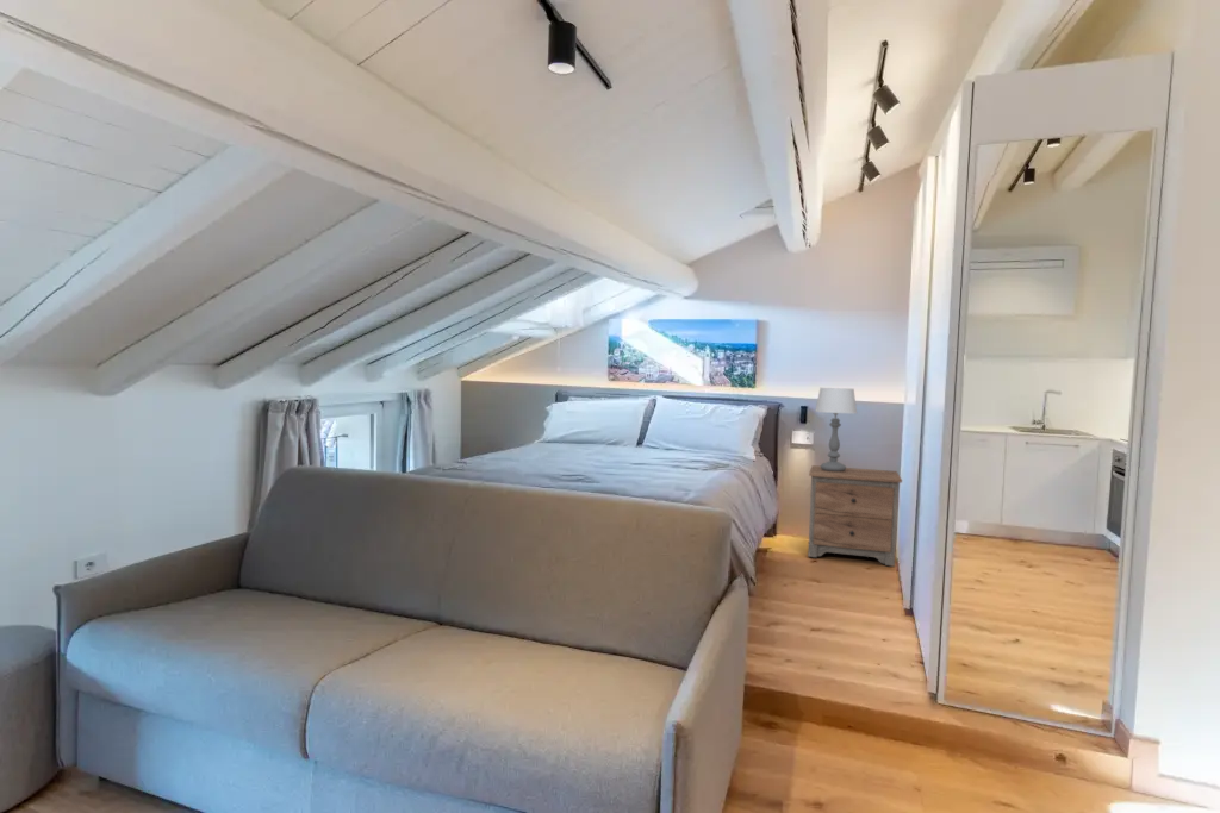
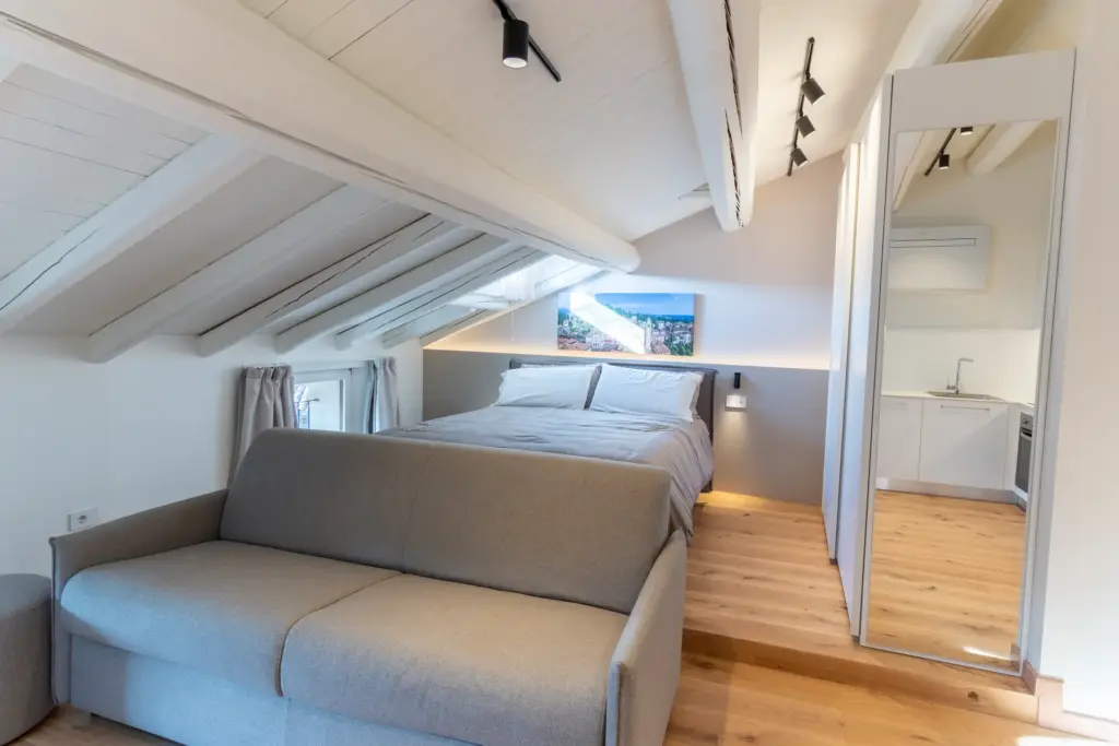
- table lamp (834, 429)
- nightstand (852, 513)
